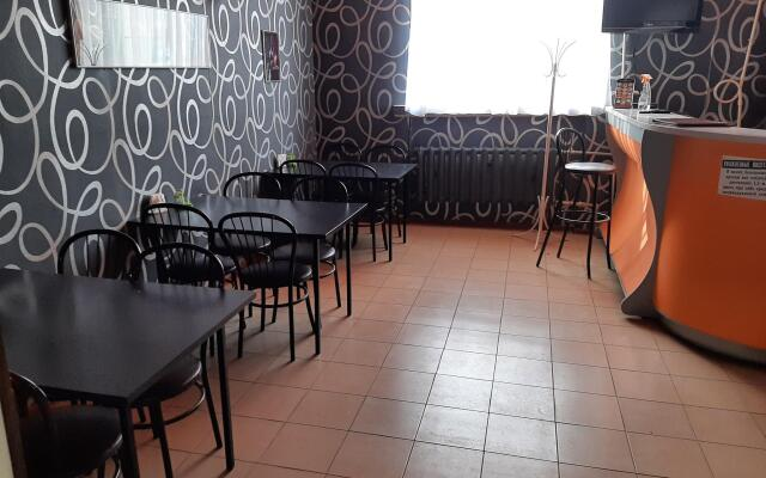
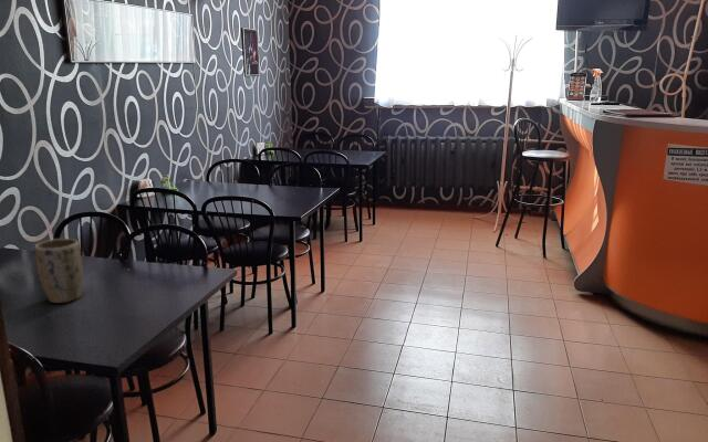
+ plant pot (60, 271)
